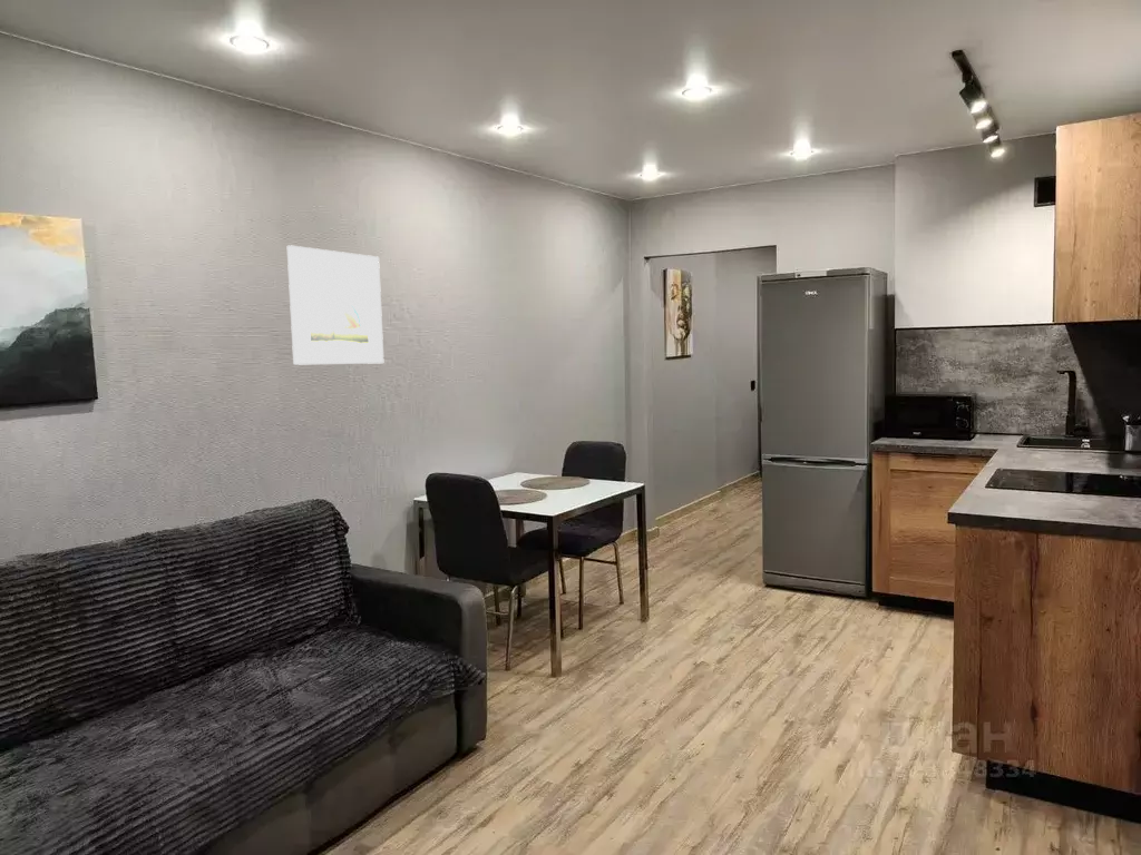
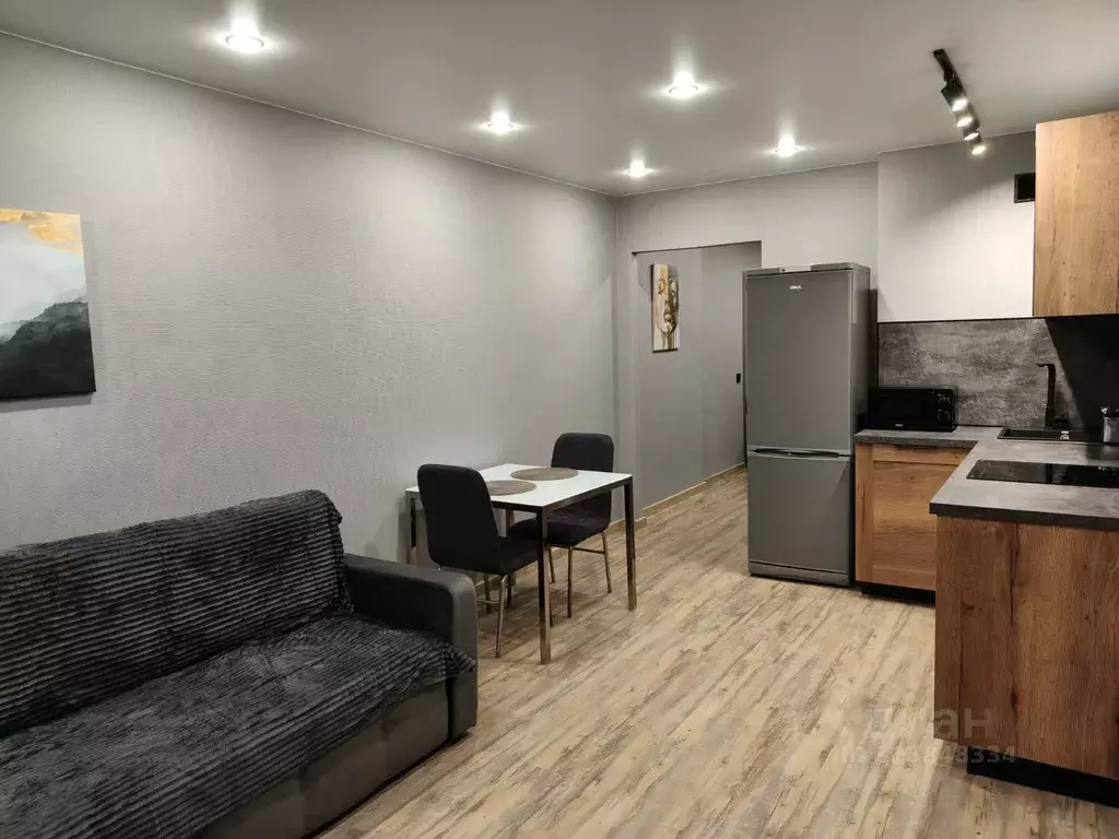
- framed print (338, 307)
